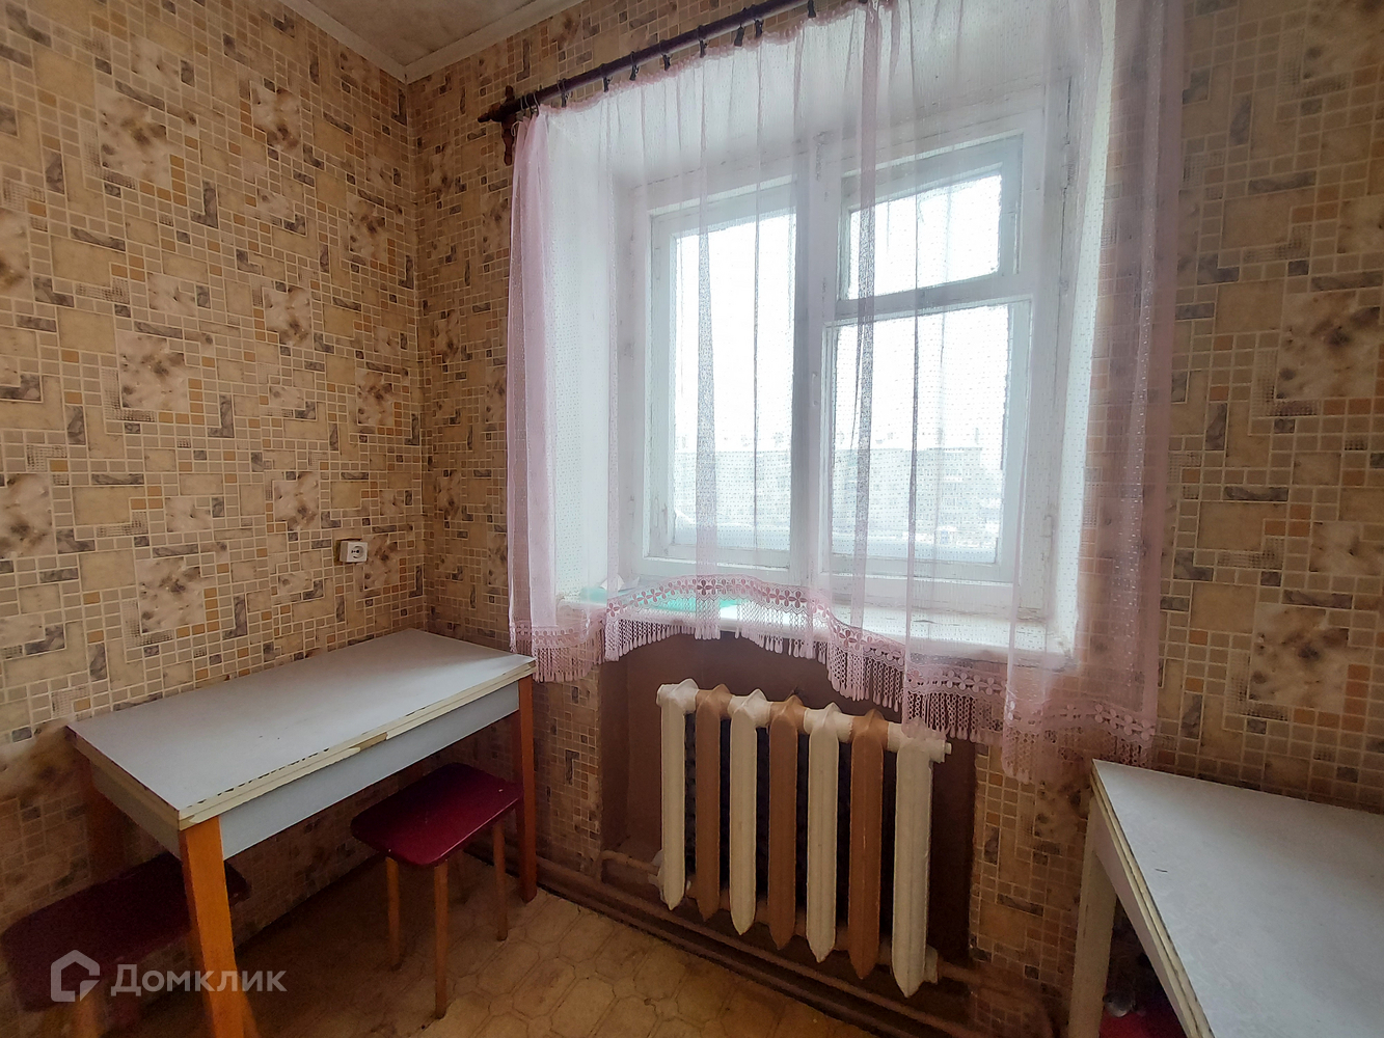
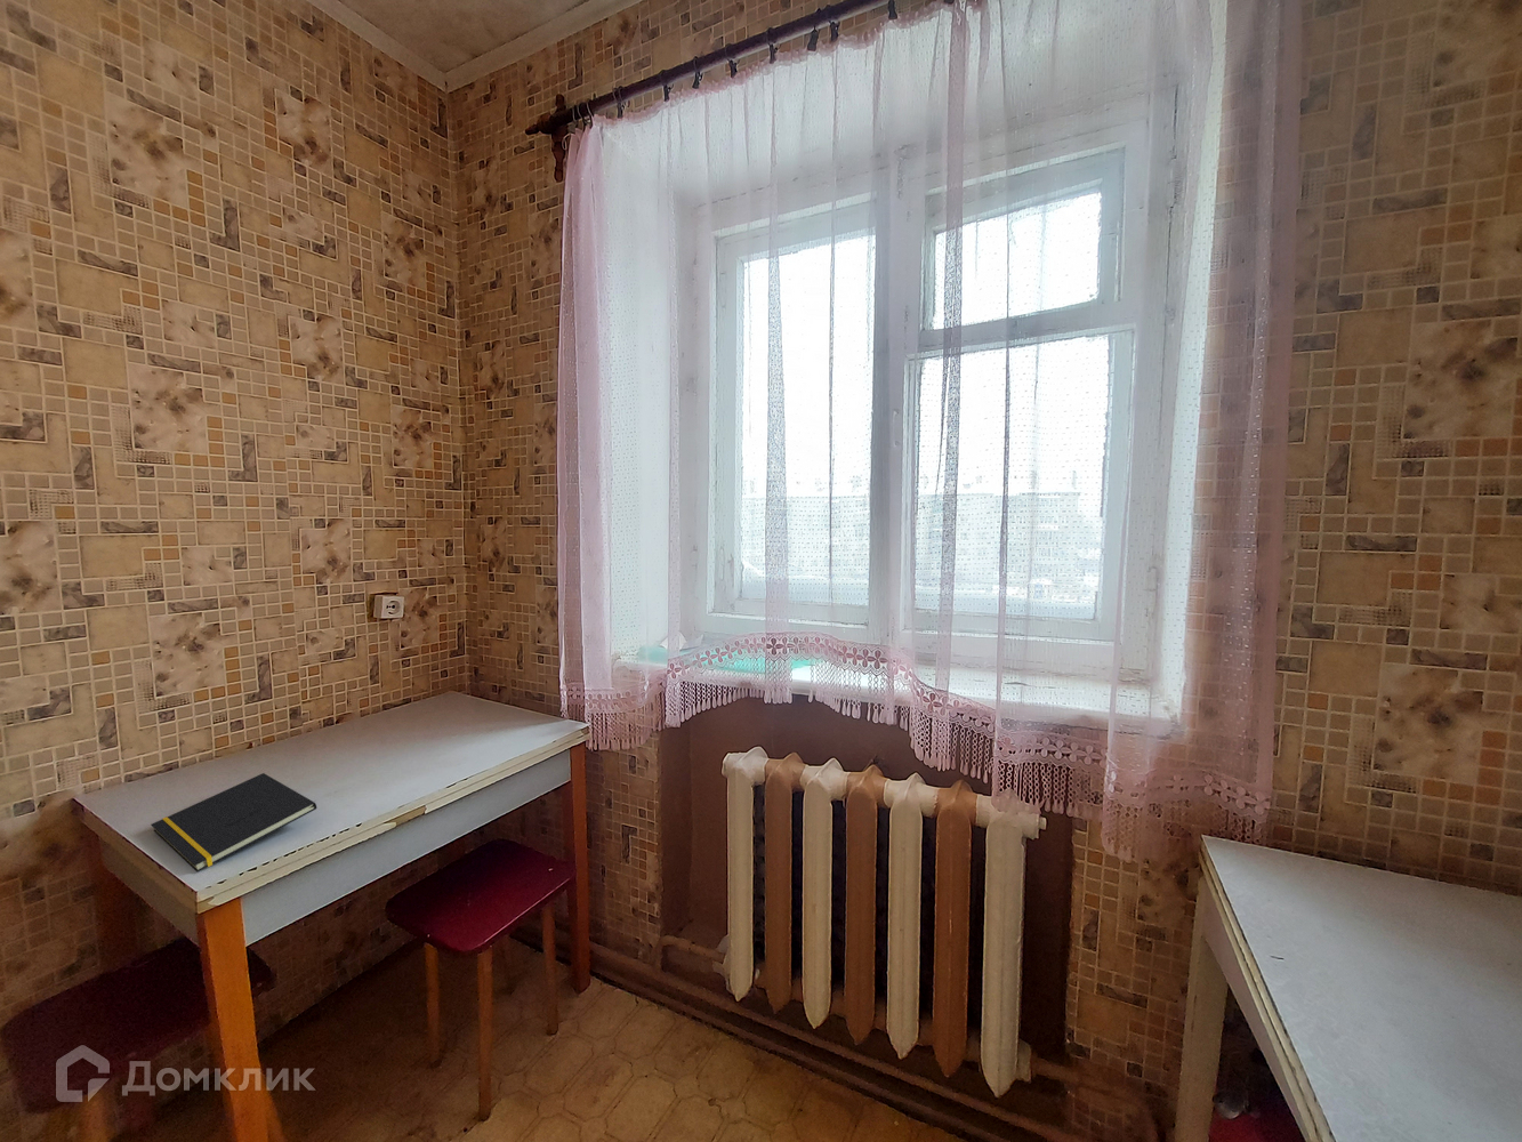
+ notepad (234, 817)
